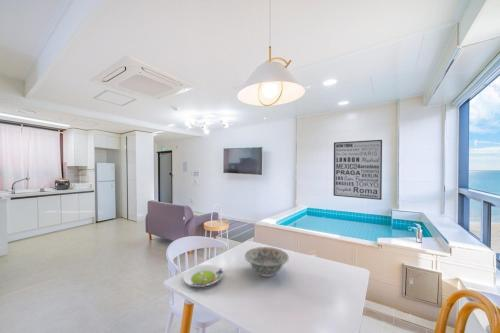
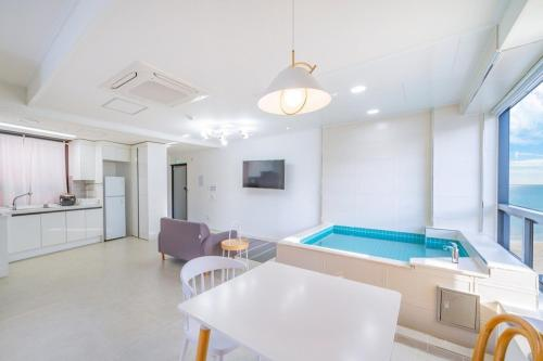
- salad plate (203, 275)
- wall art (356, 169)
- decorative bowl (266, 263)
